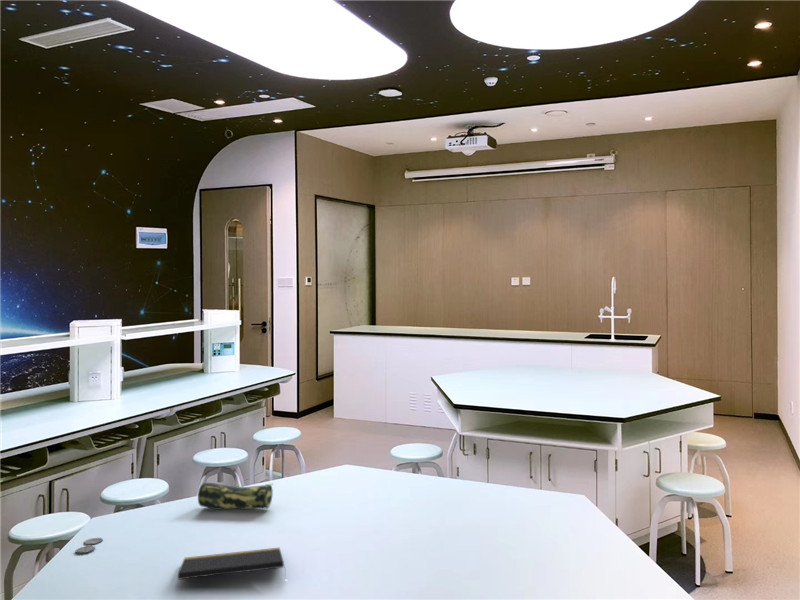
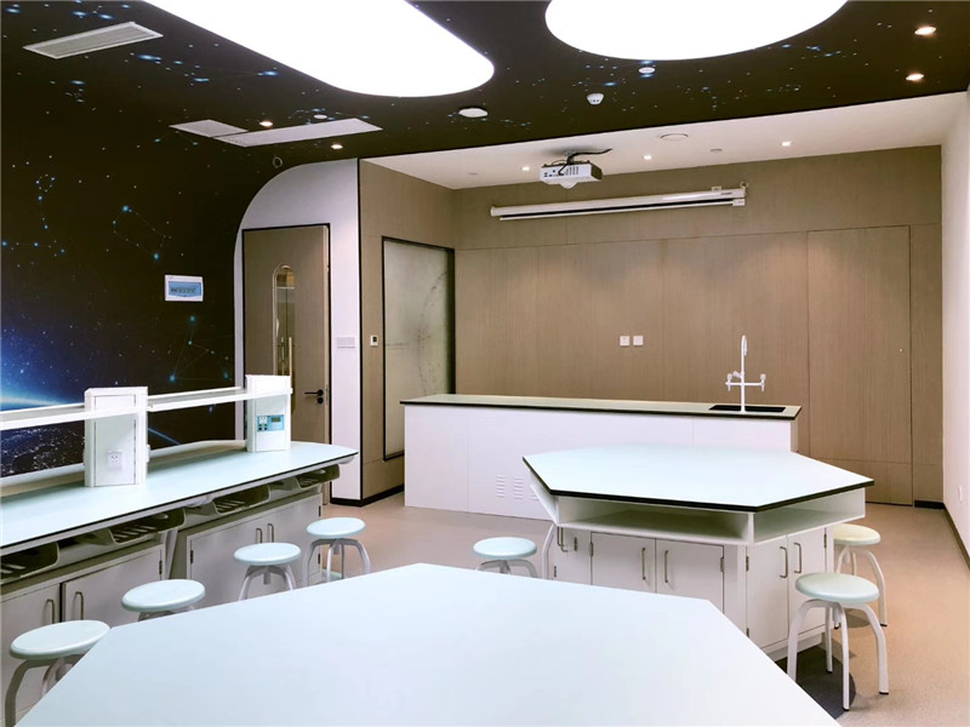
- petri dish (89, 544)
- notepad (232, 562)
- pencil case (237, 496)
